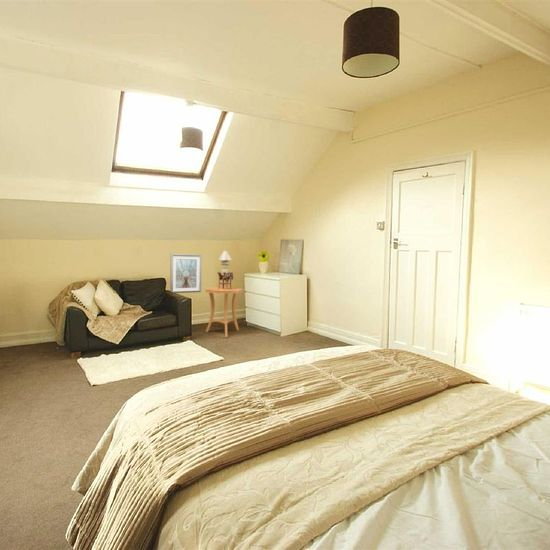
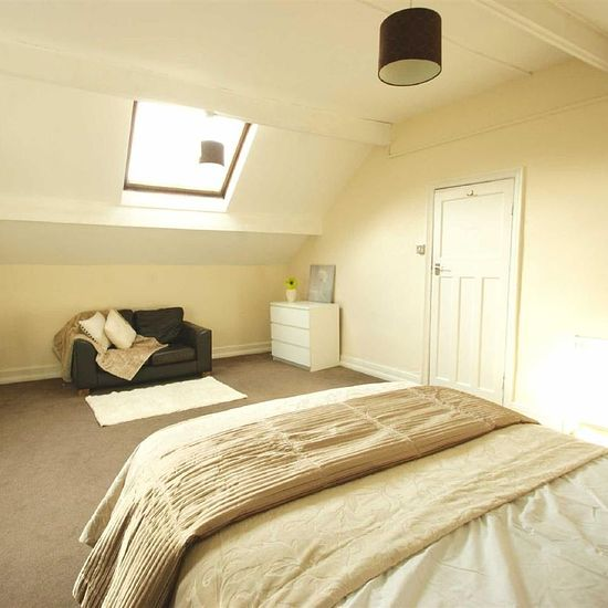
- table lamp (224, 269)
- picture frame (186, 273)
- side table (224, 311)
